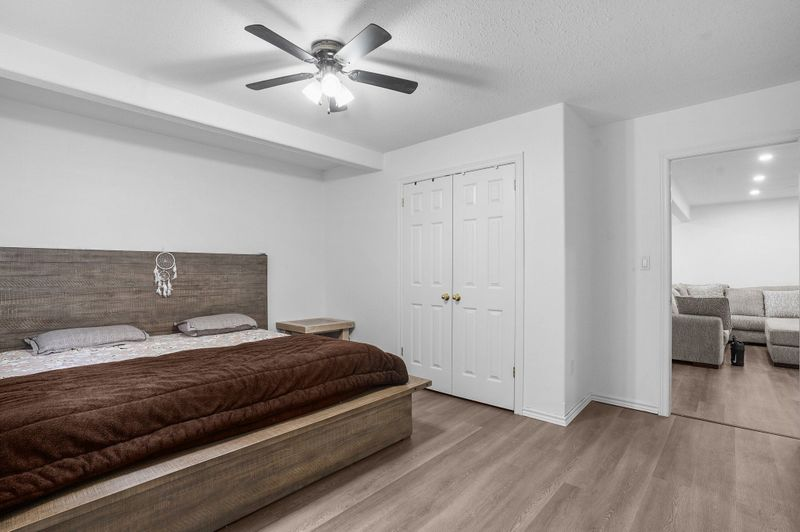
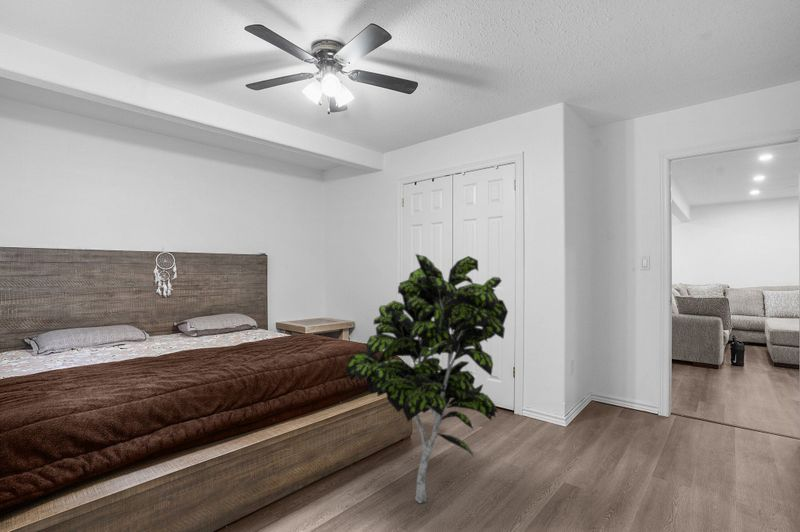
+ indoor plant (424, 373)
